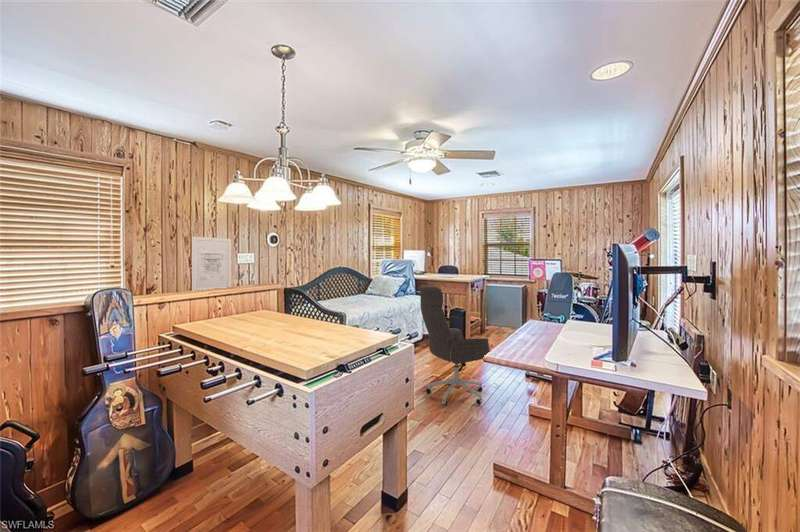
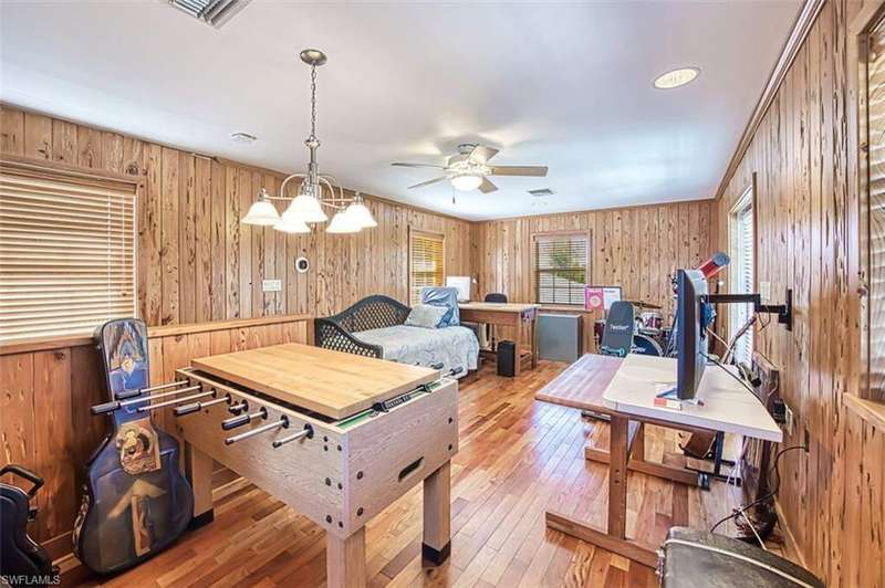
- office chair (453, 340)
- wall art (212, 264)
